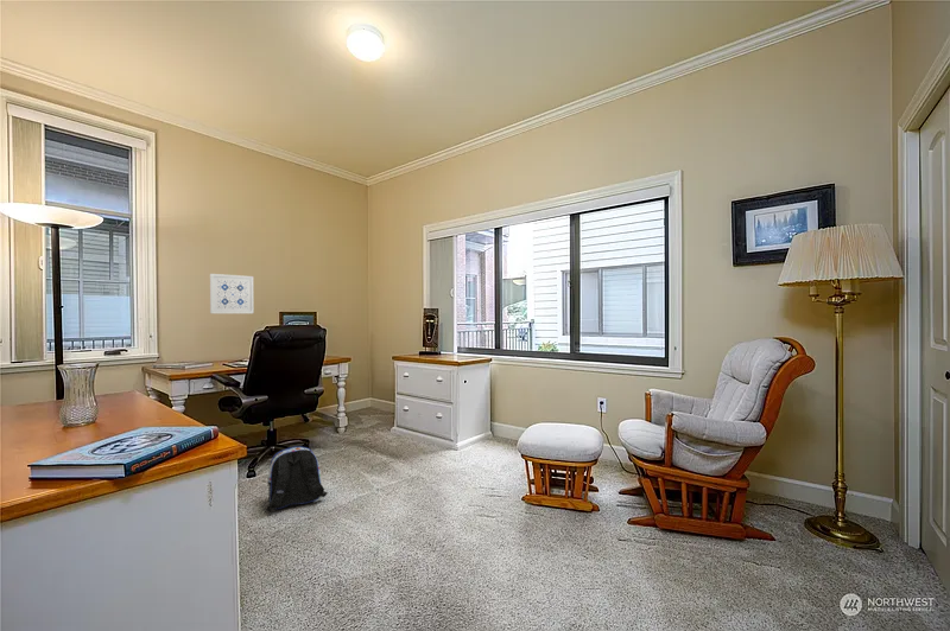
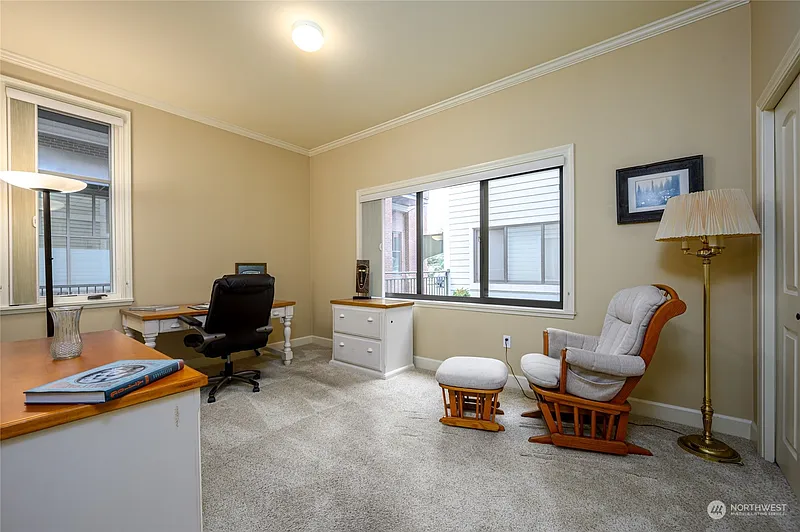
- wall art (232, 294)
- backpack (294, 473)
